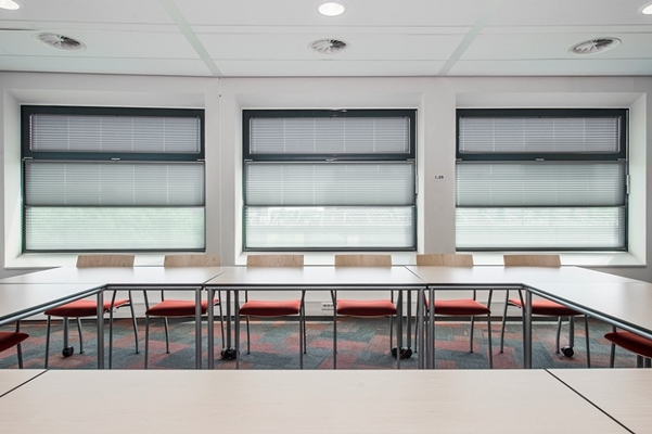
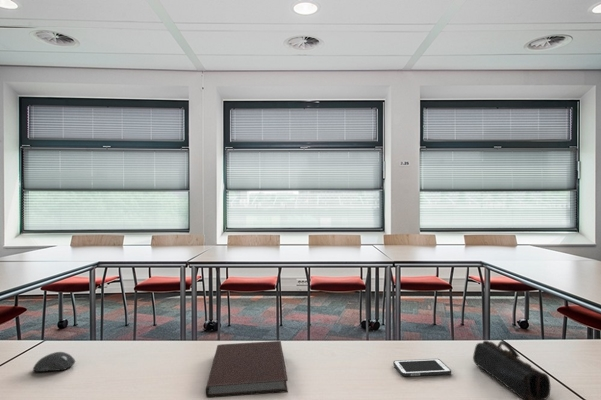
+ pencil case (508, 361)
+ cell phone (421, 367)
+ computer mouse (55, 360)
+ notebook (248, 365)
